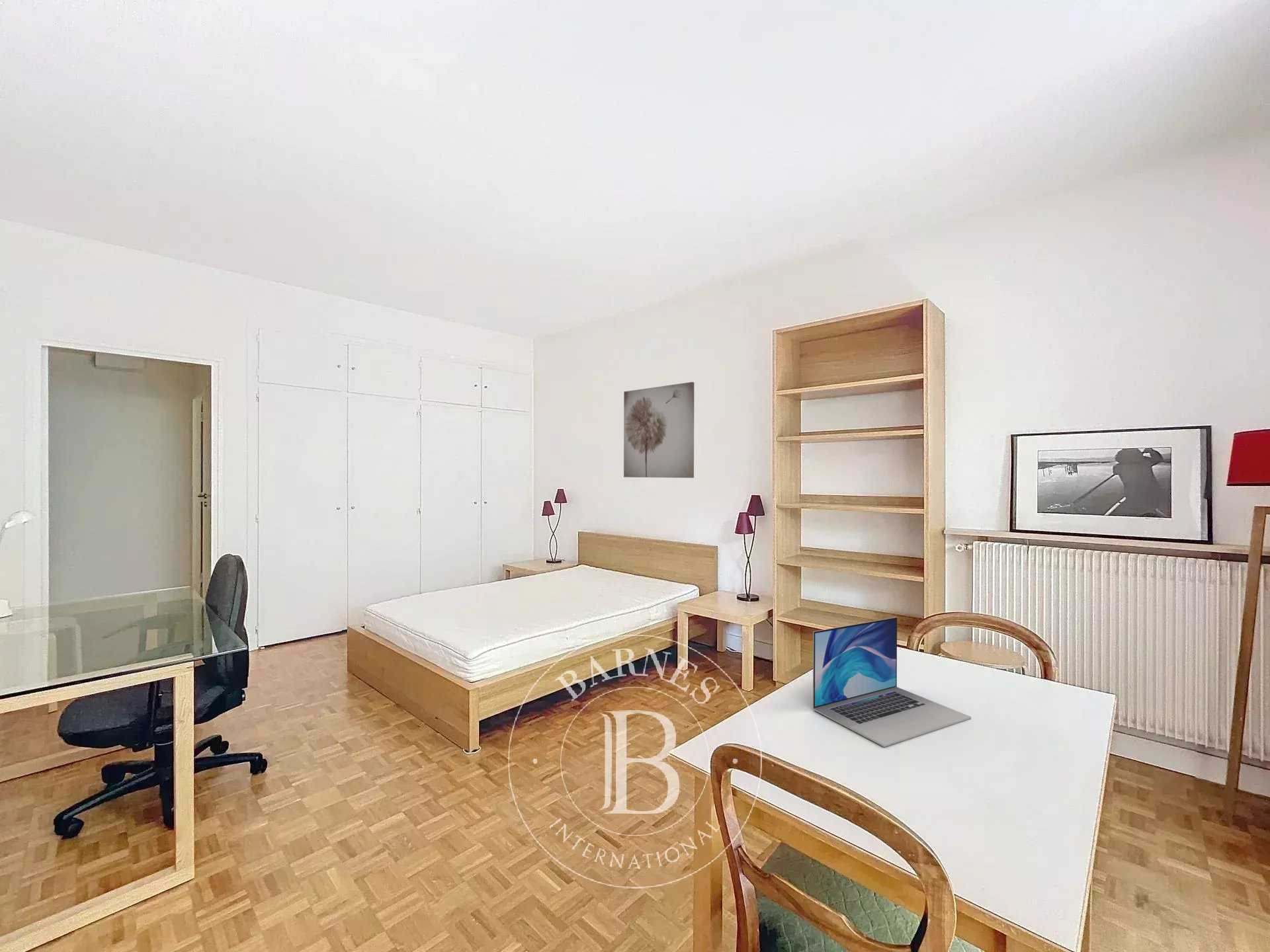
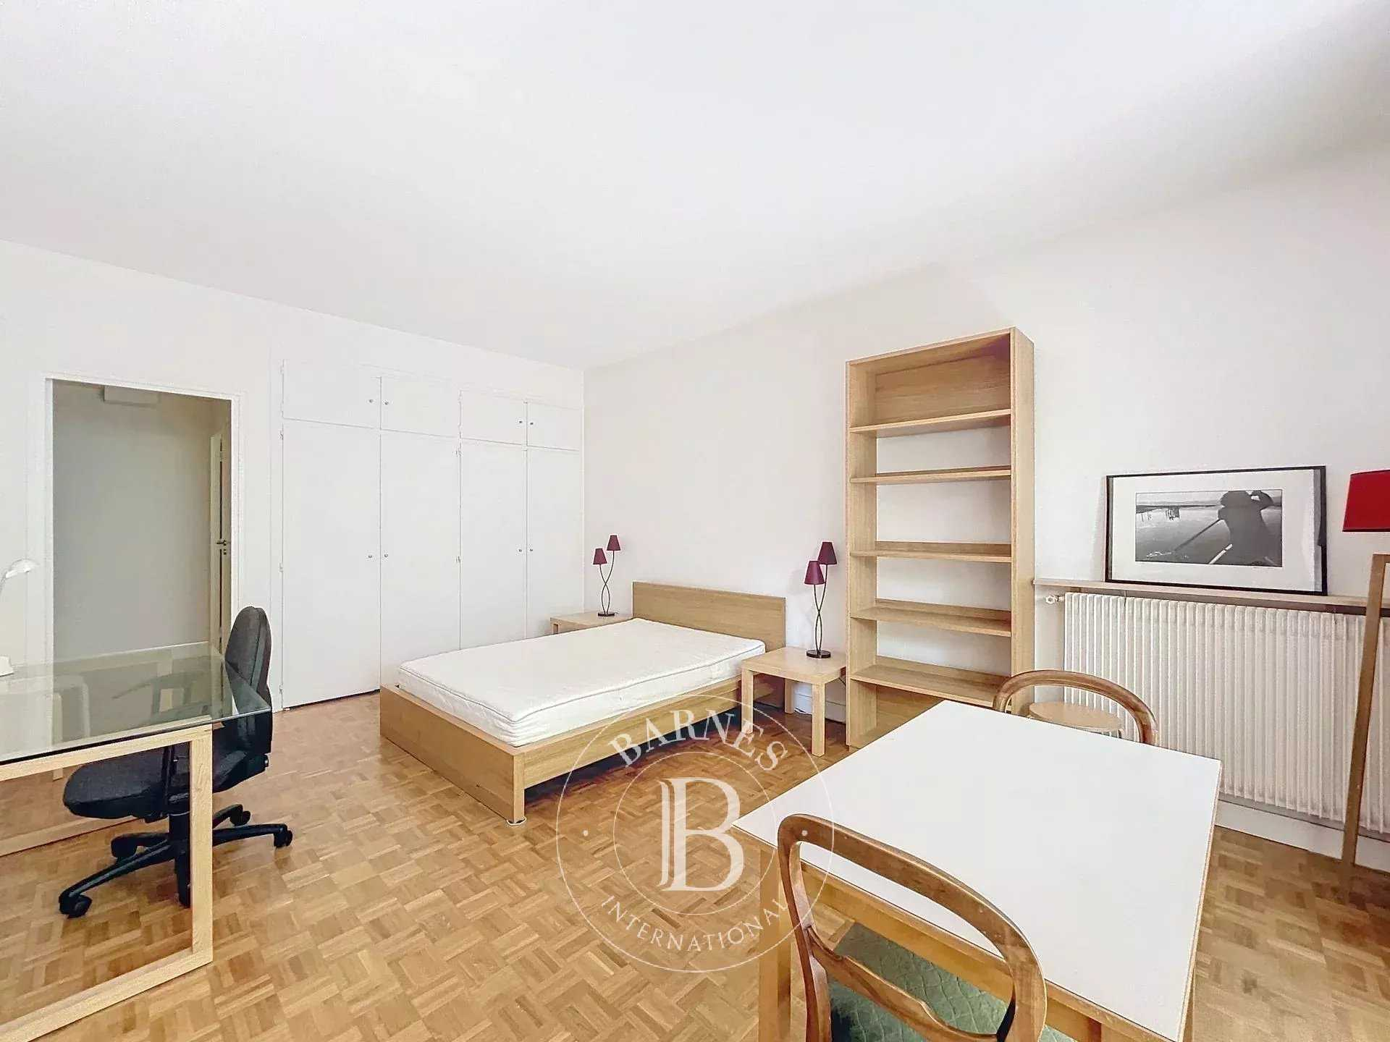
- wall art (657, 432)
- laptop (890, 674)
